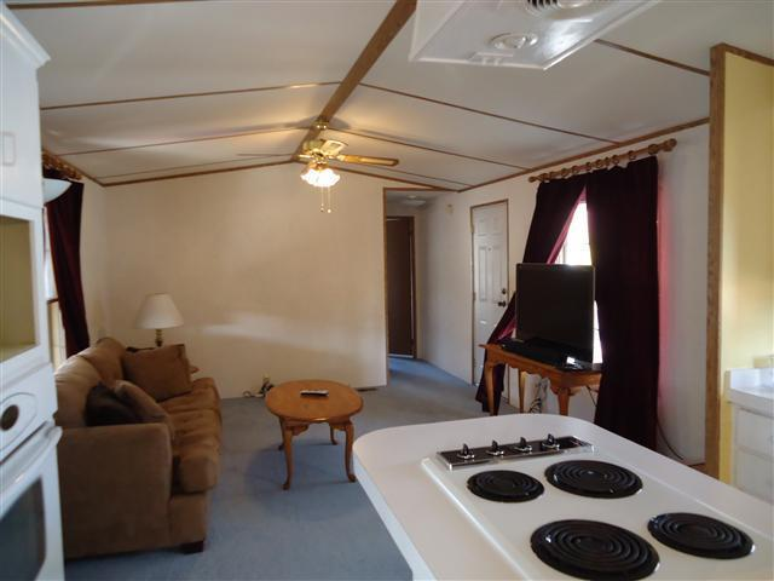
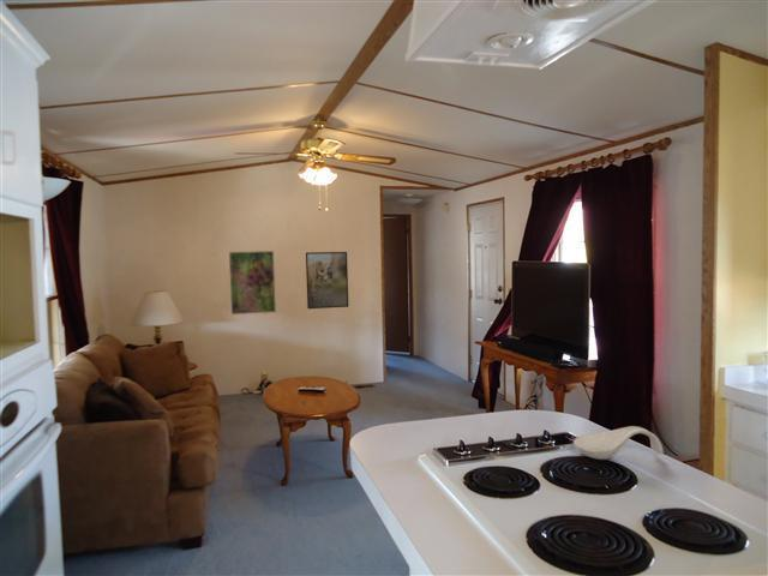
+ spoon rest (617, 442)
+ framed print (326, 280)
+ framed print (252, 282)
